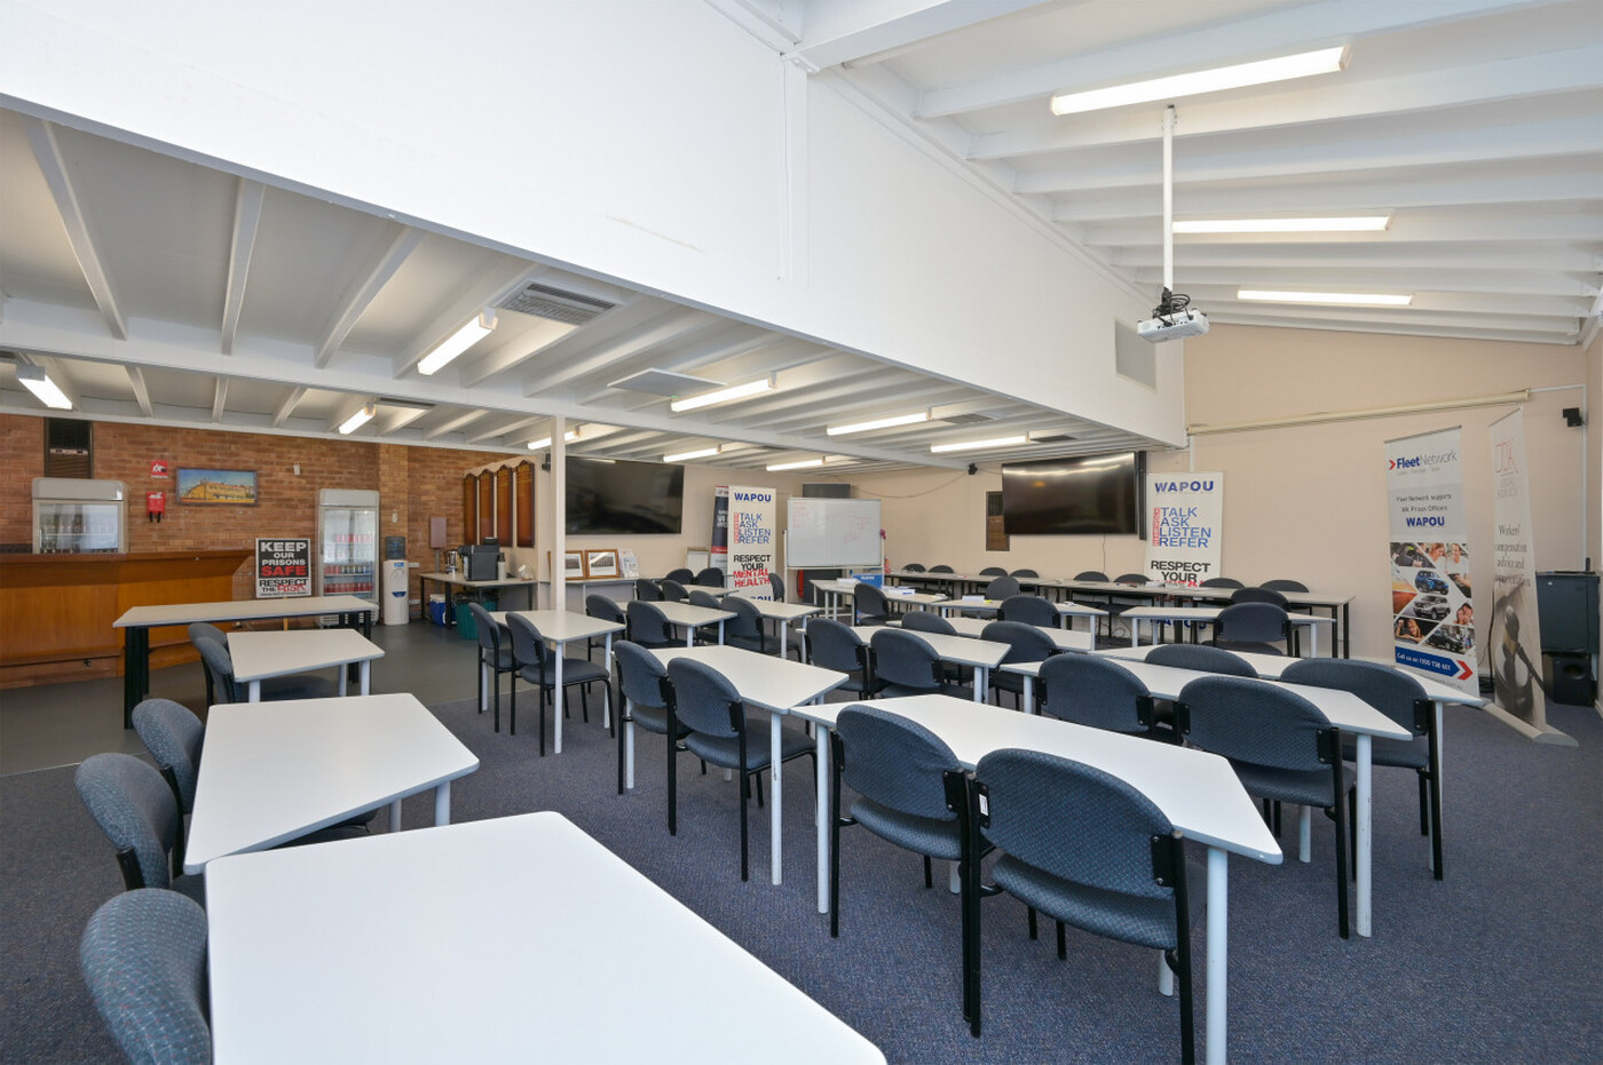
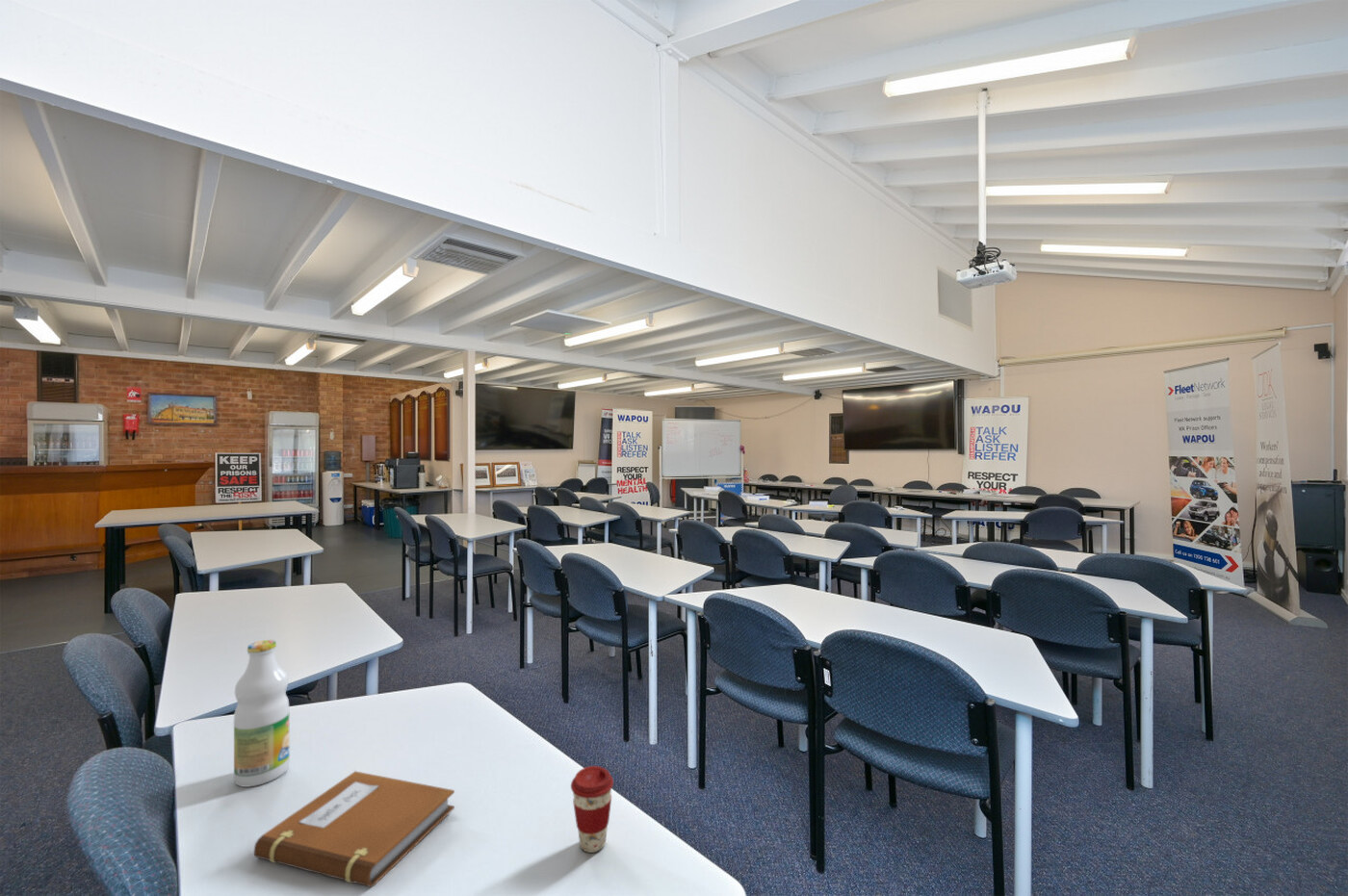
+ bottle (262, 708)
+ coffee cup (592, 809)
+ notebook (357, 822)
